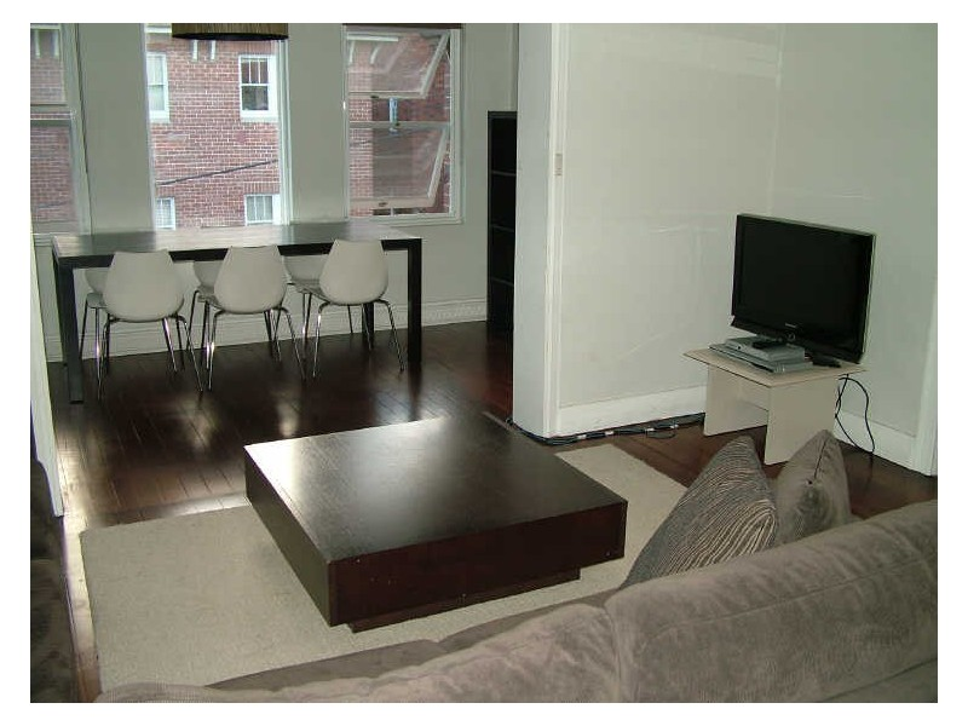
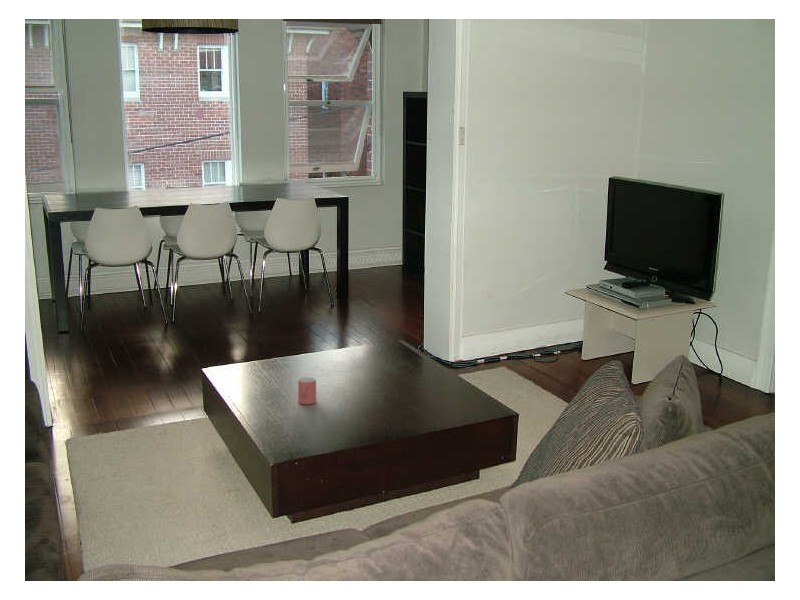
+ cup (306, 391)
